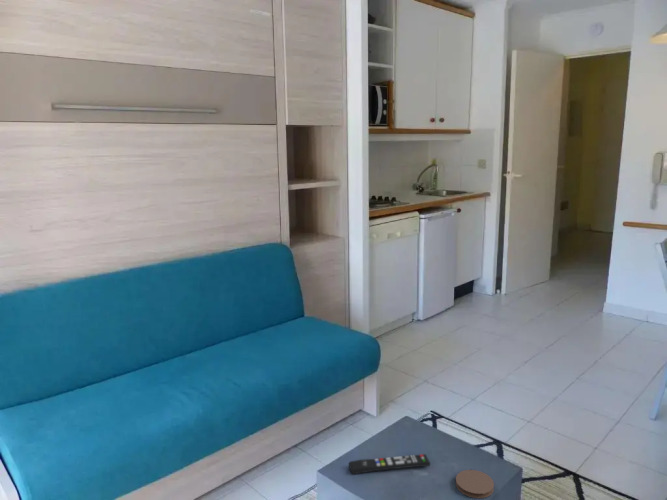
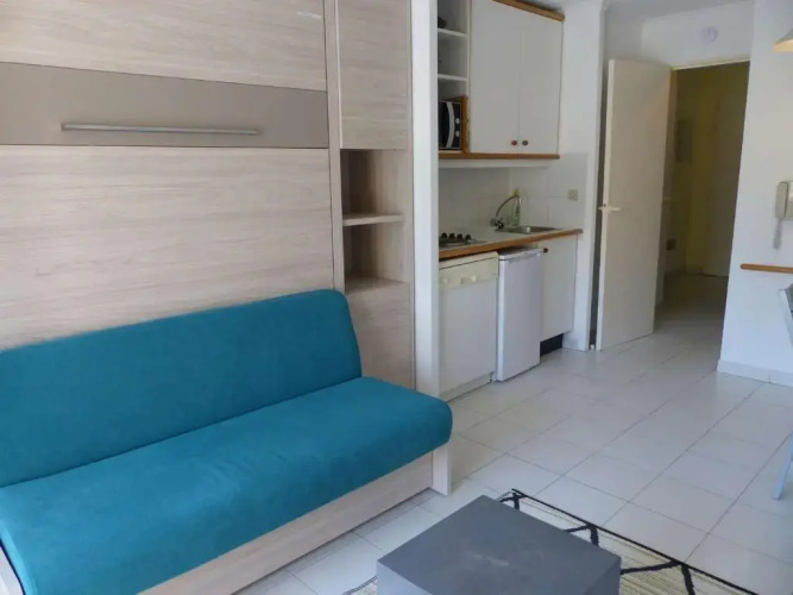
- coaster (474, 483)
- remote control (389, 463)
